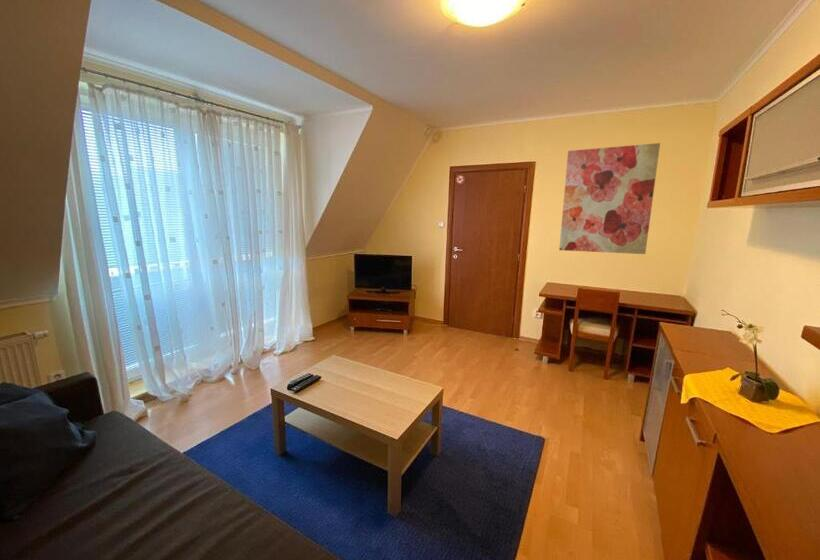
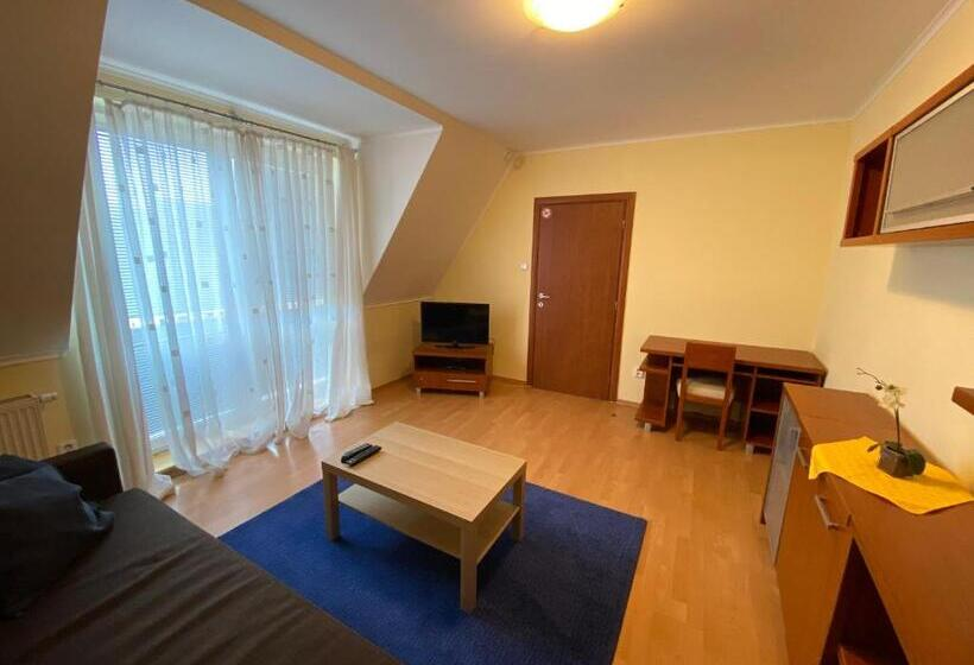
- wall art (605, 201)
